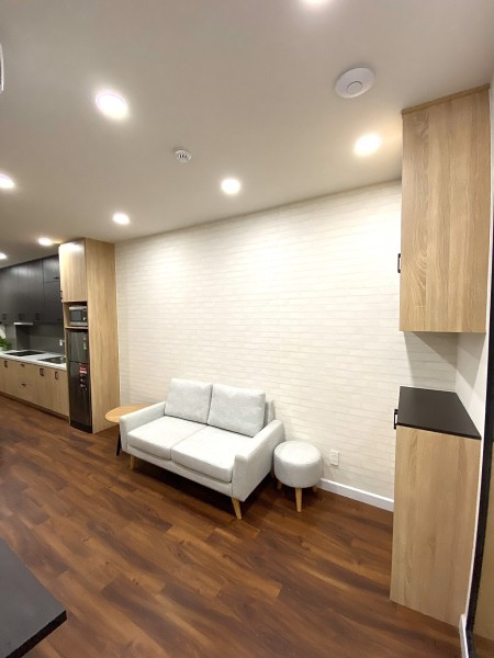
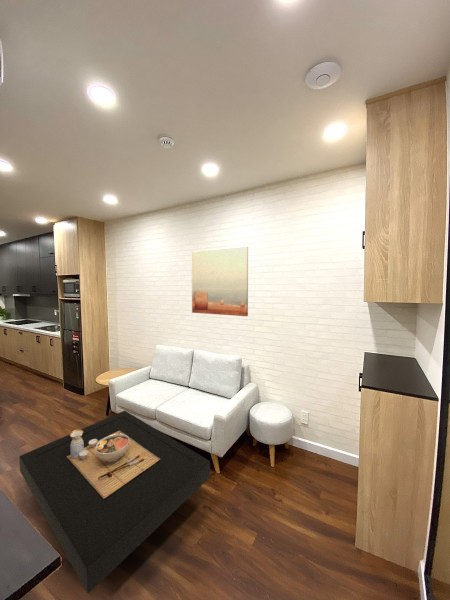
+ coffee table (113, 469)
+ wall art (218, 282)
